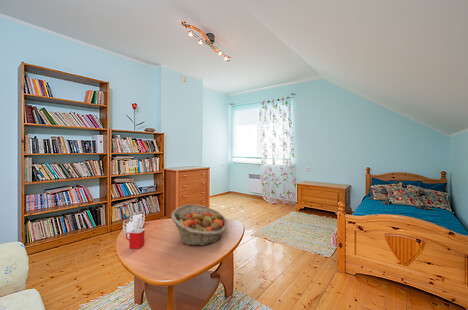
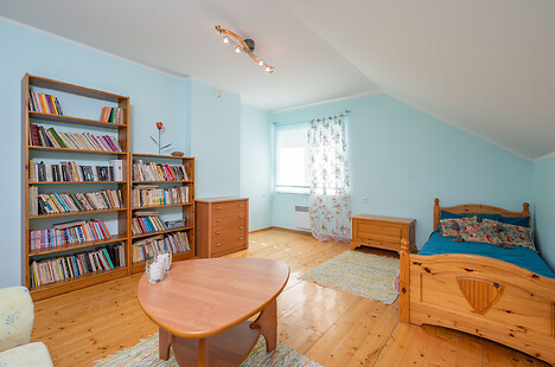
- fruit basket (200, 222)
- mug (134, 238)
